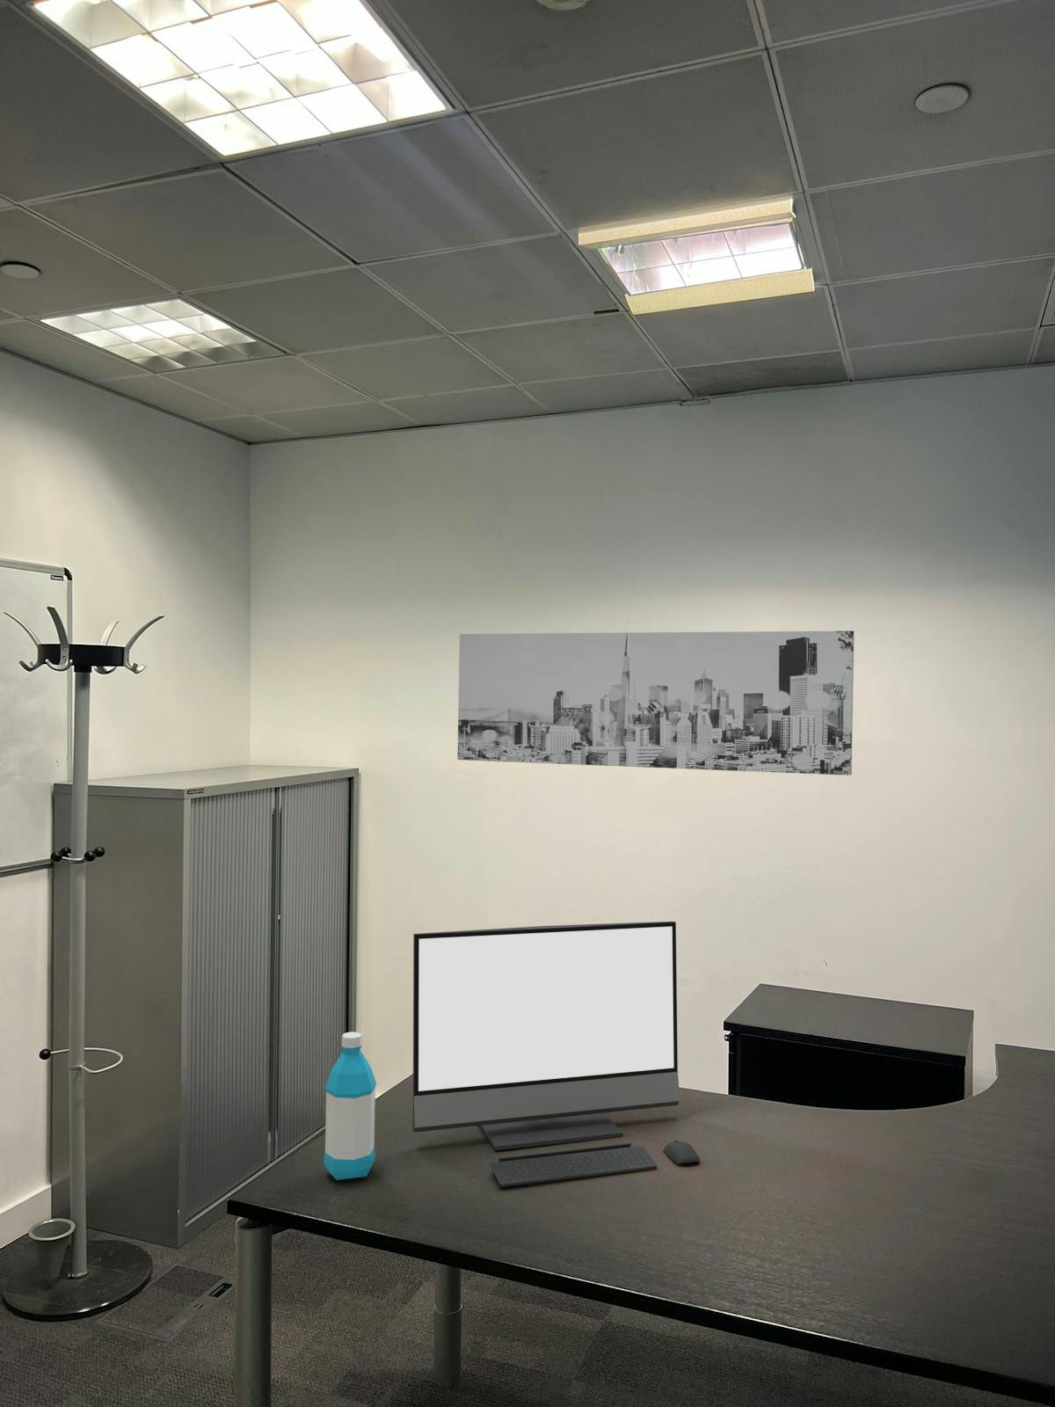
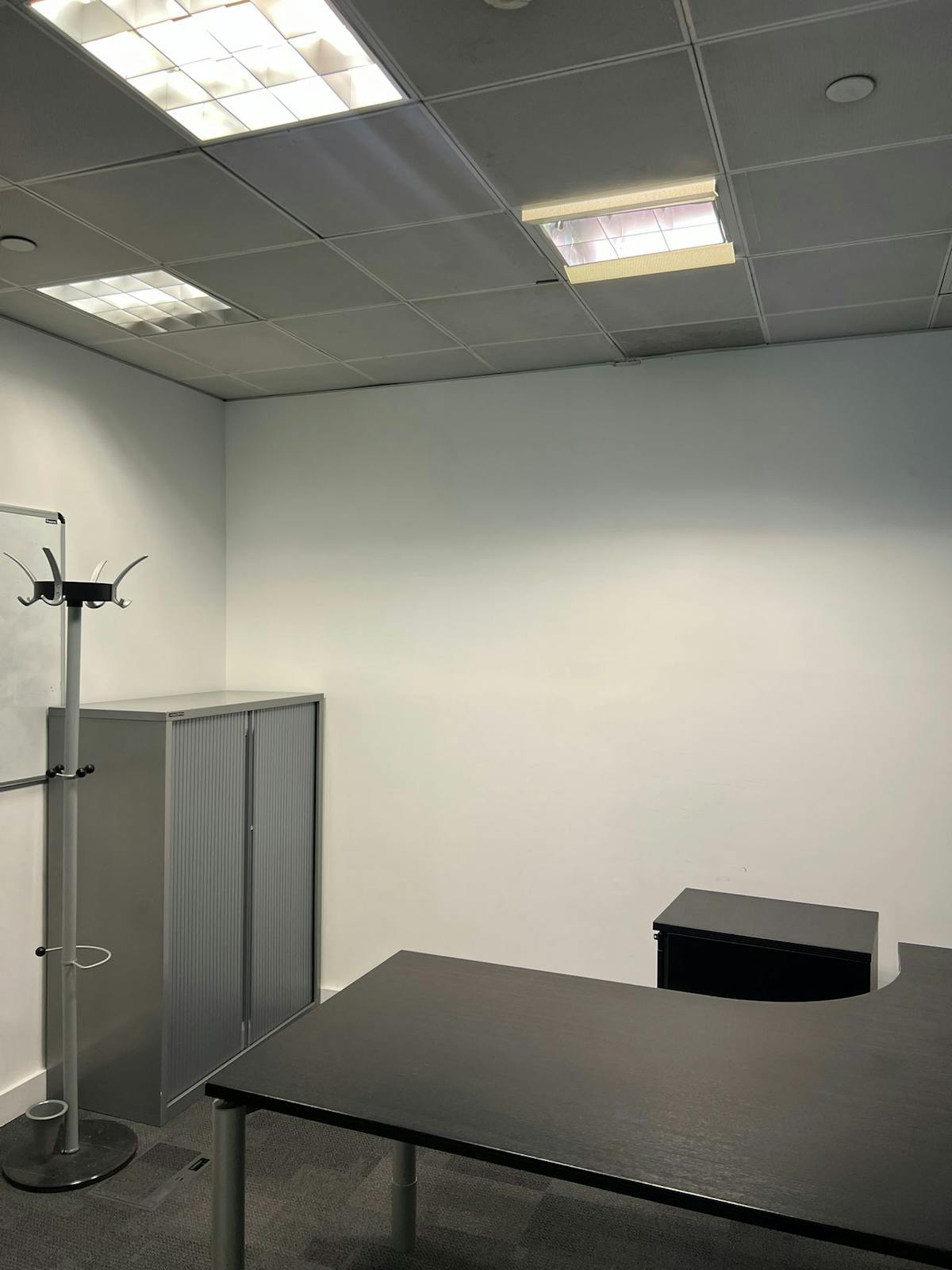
- wall art (643, 699)
- monitor (562, 1040)
- water bottle (350, 1103)
